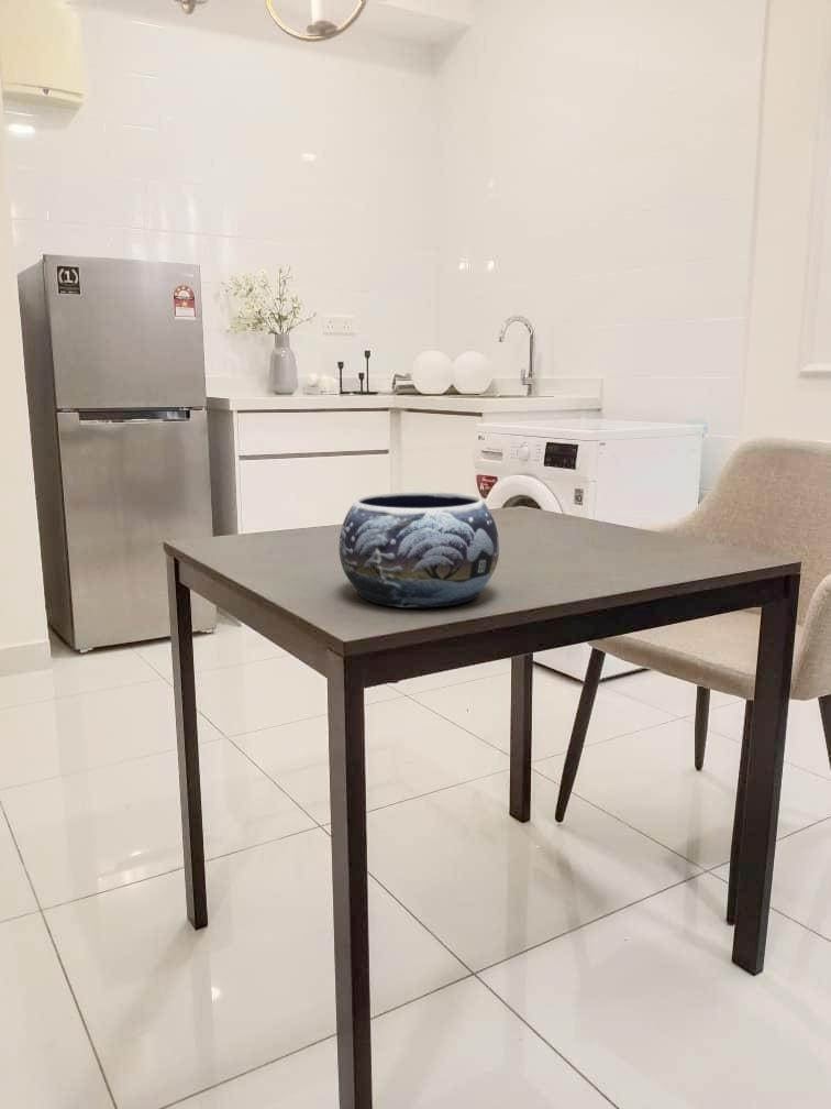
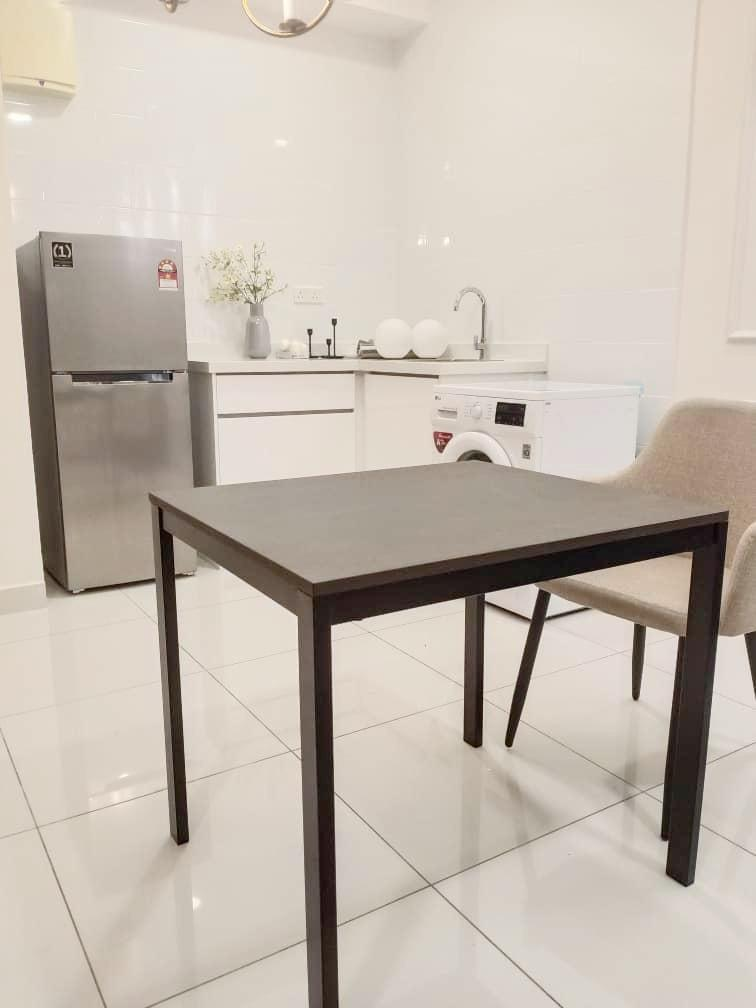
- decorative bowl (419, 547)
